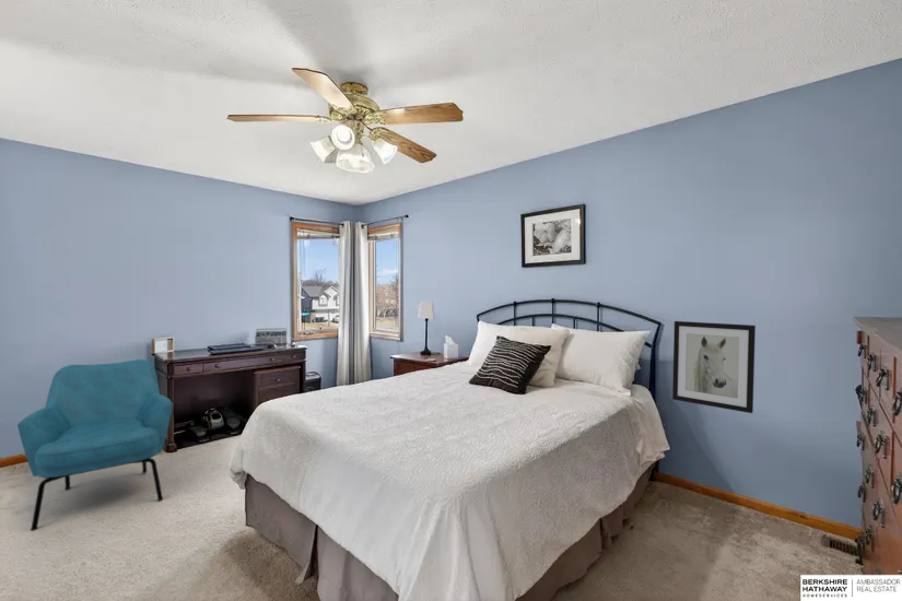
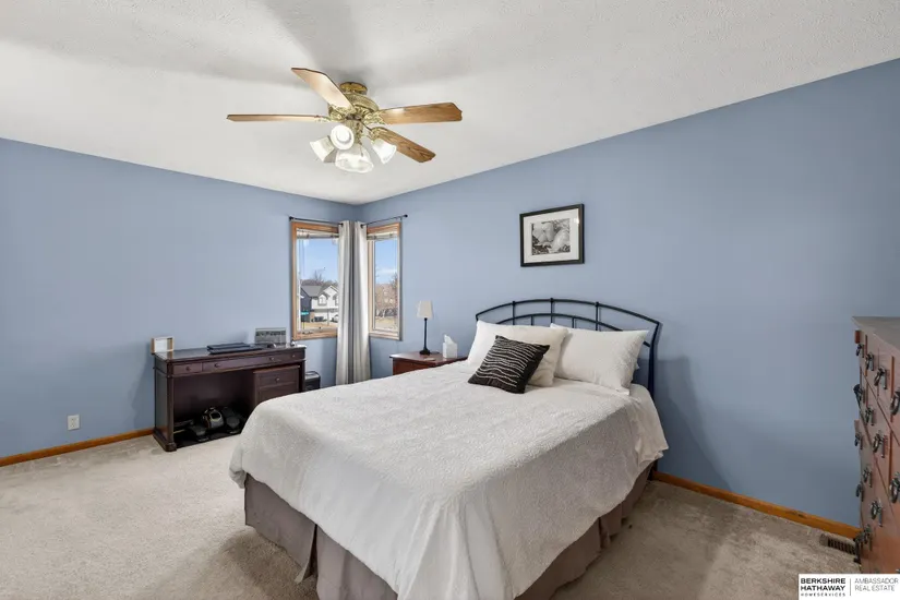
- wall art (711, 364)
- armchair (104, 431)
